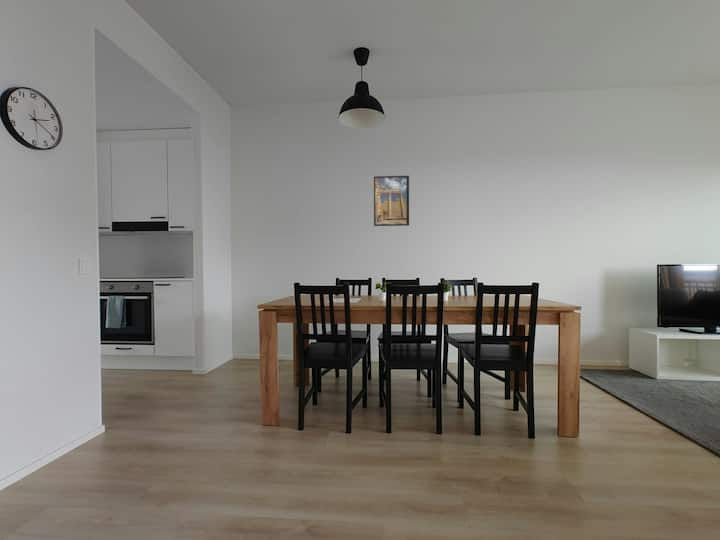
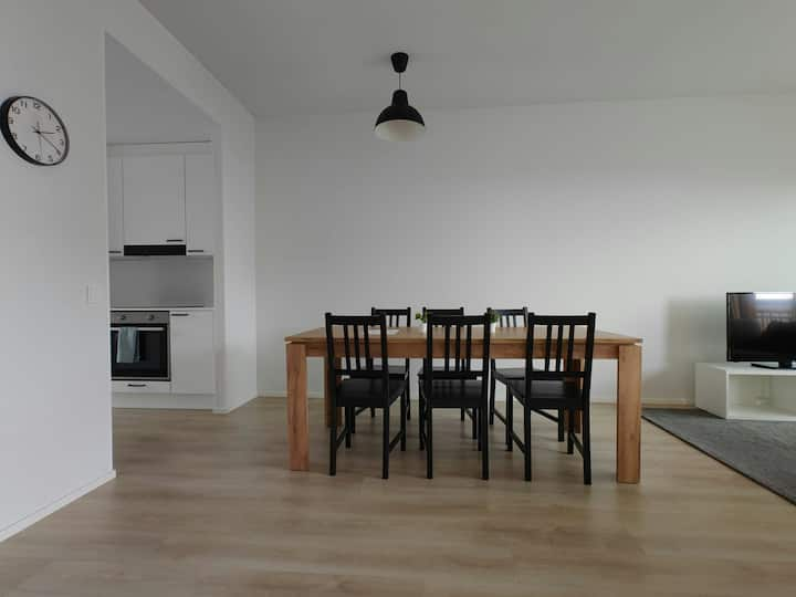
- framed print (391, 201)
